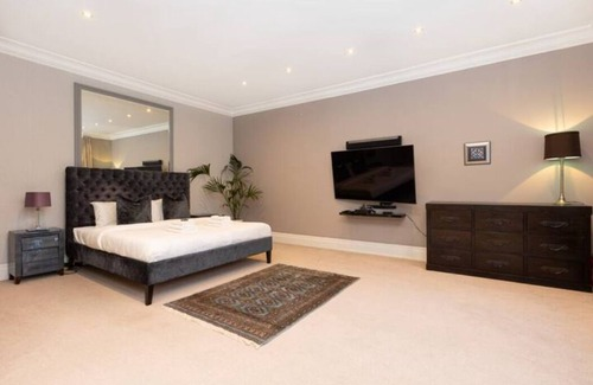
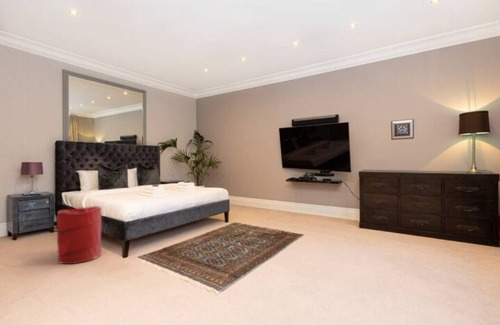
+ laundry hamper (80, 232)
